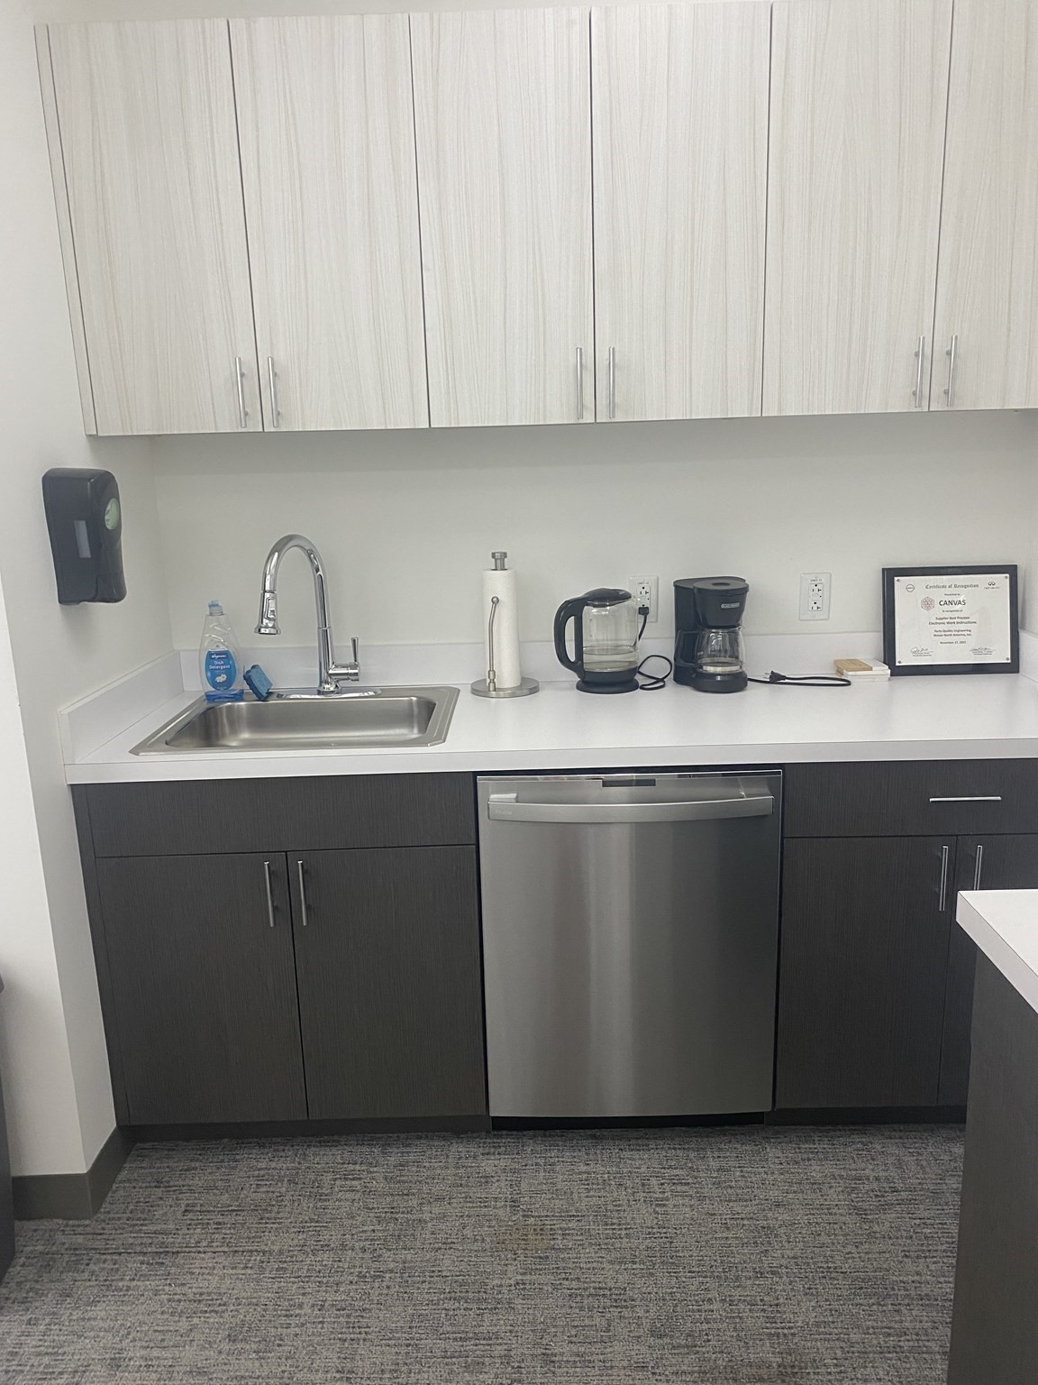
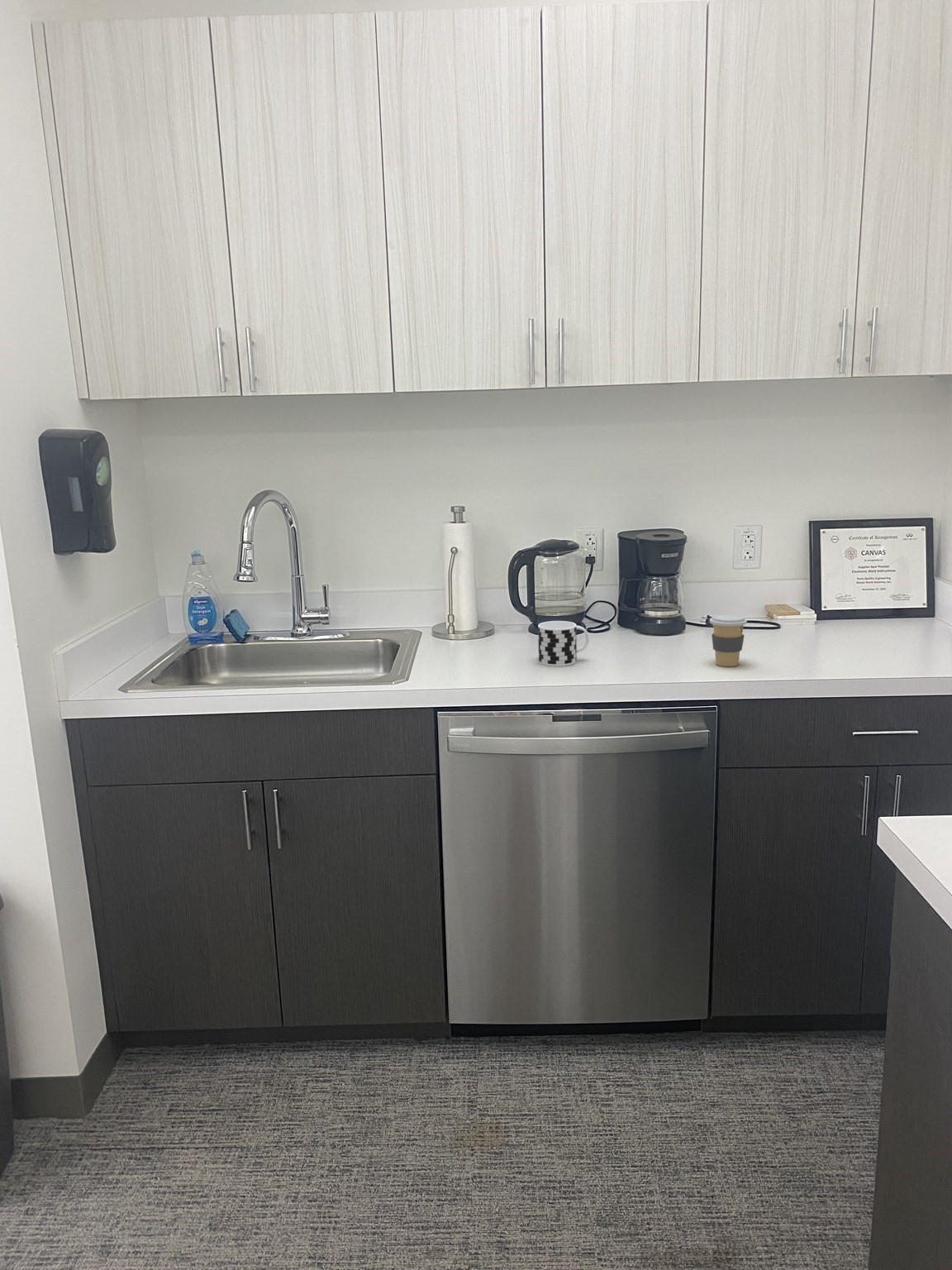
+ coffee cup (727, 640)
+ cup (564, 642)
